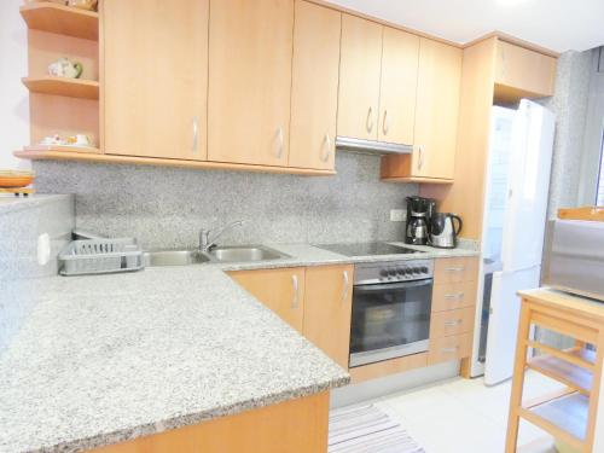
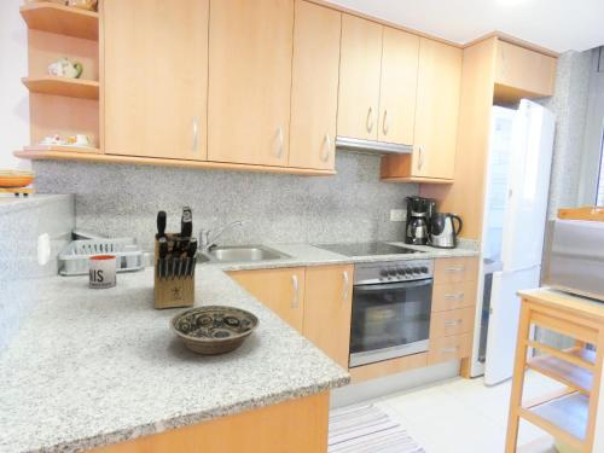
+ knife block (173, 251)
+ mug (103, 269)
+ bowl (215, 330)
